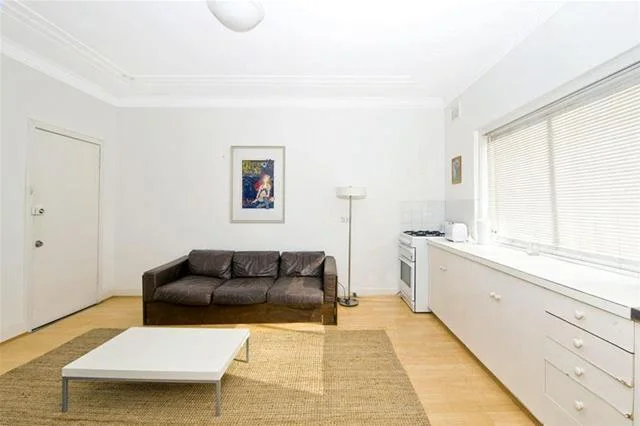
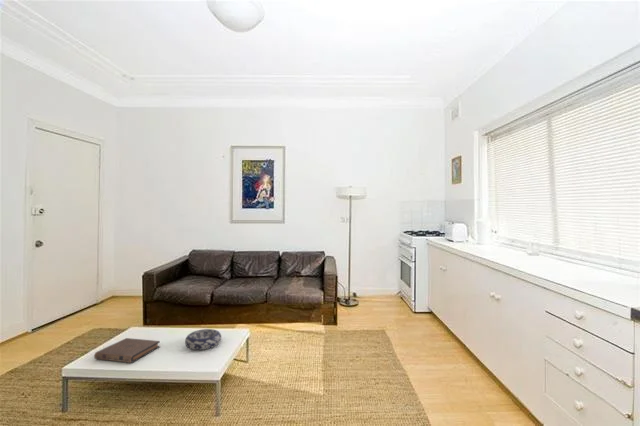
+ decorative bowl (203, 339)
+ book (128, 349)
